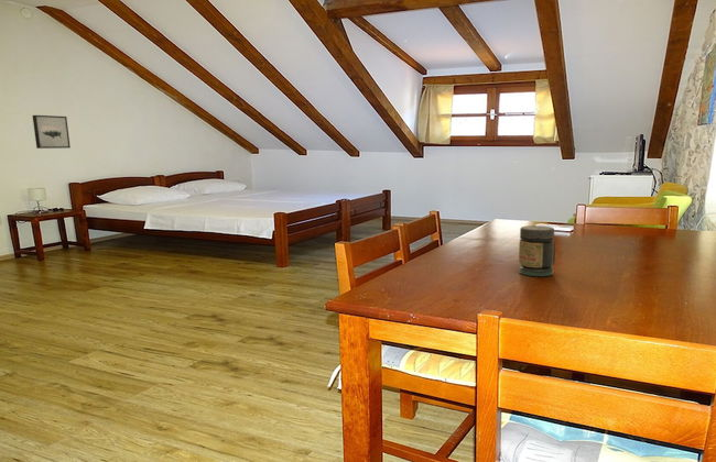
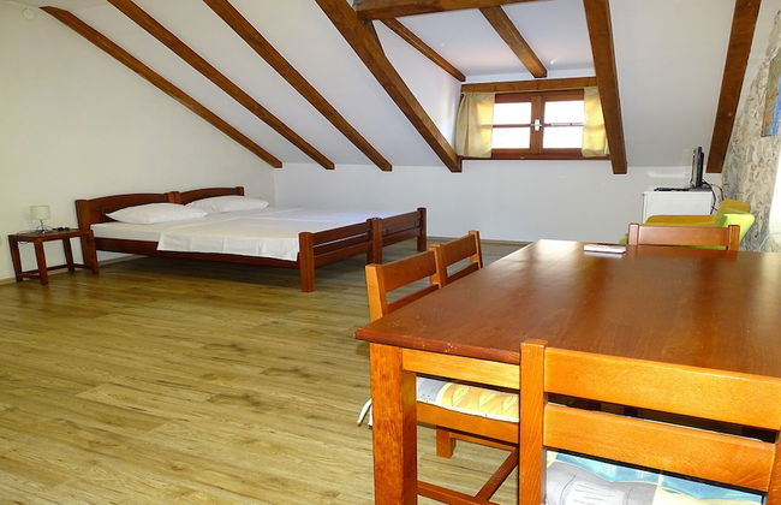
- wall art (52, 132)
- jar (536, 250)
